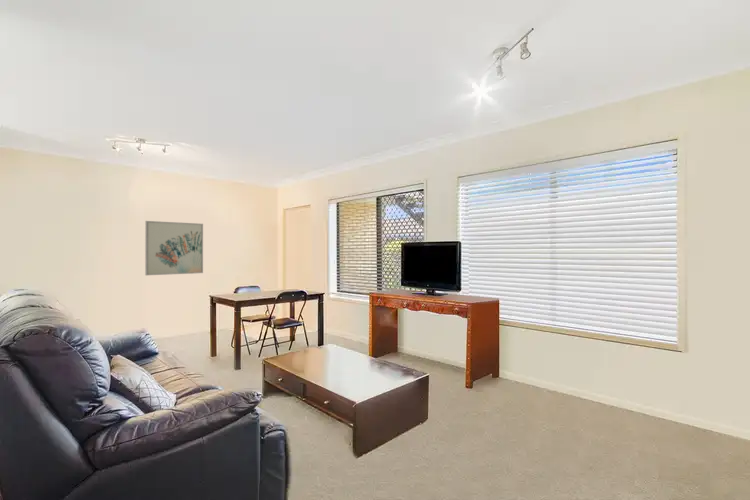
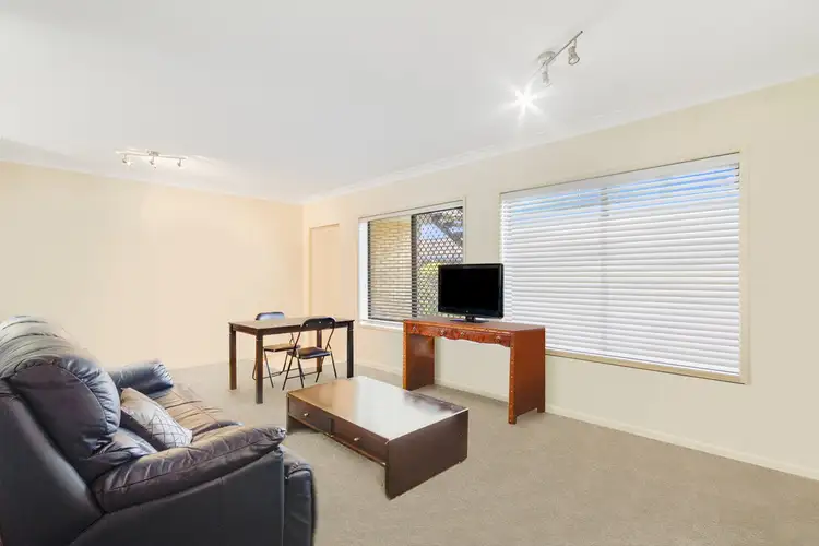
- wall art (175, 248)
